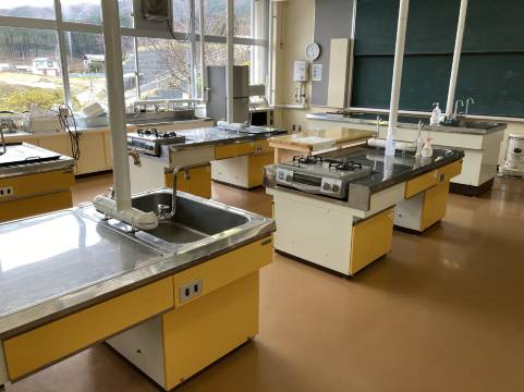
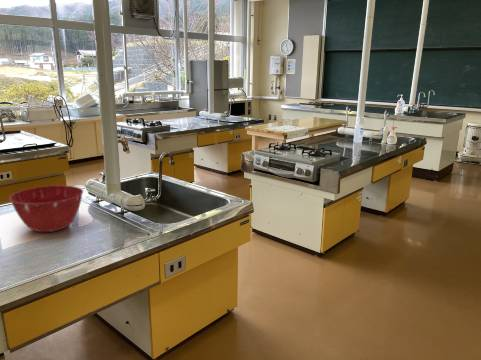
+ mixing bowl (49, 210)
